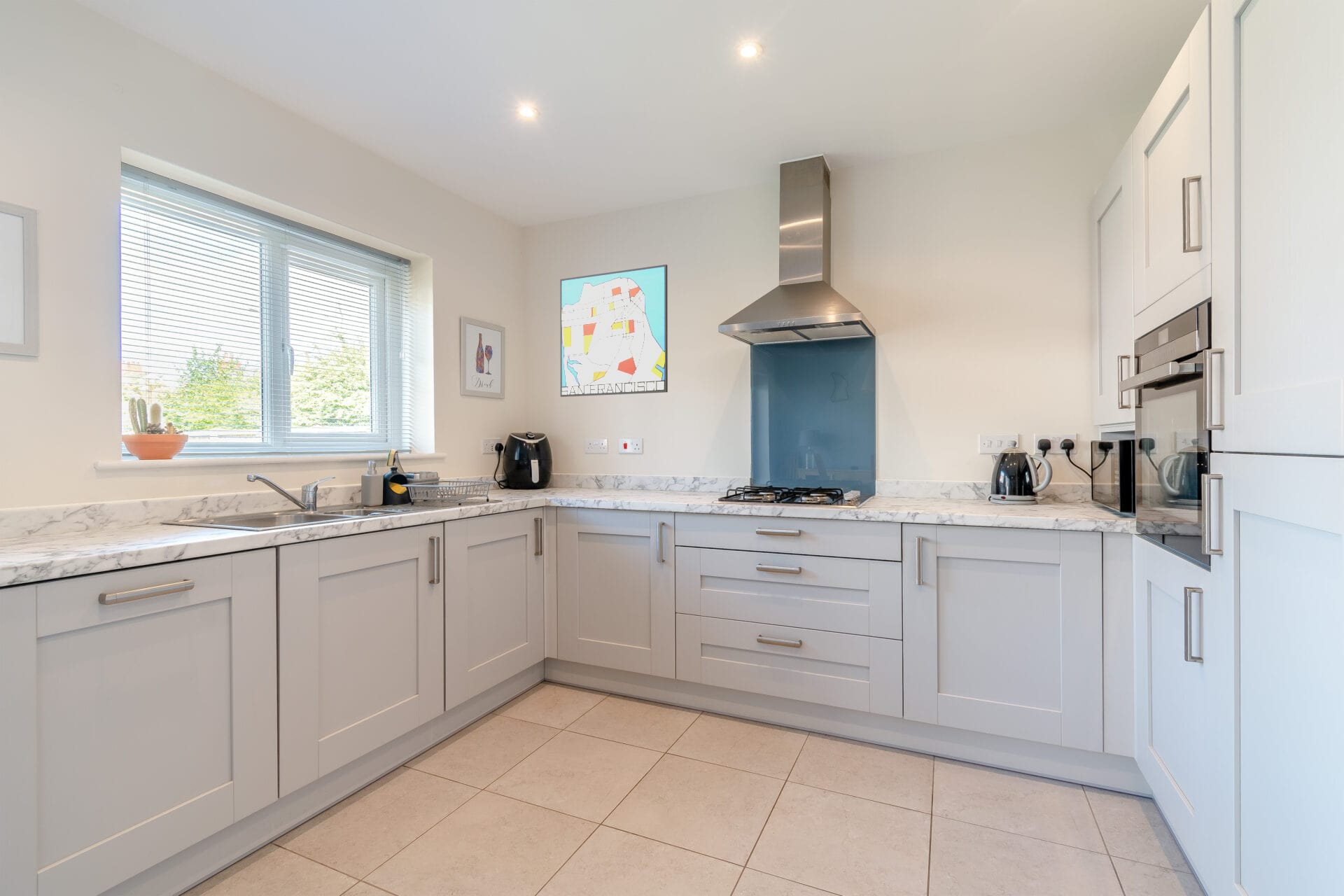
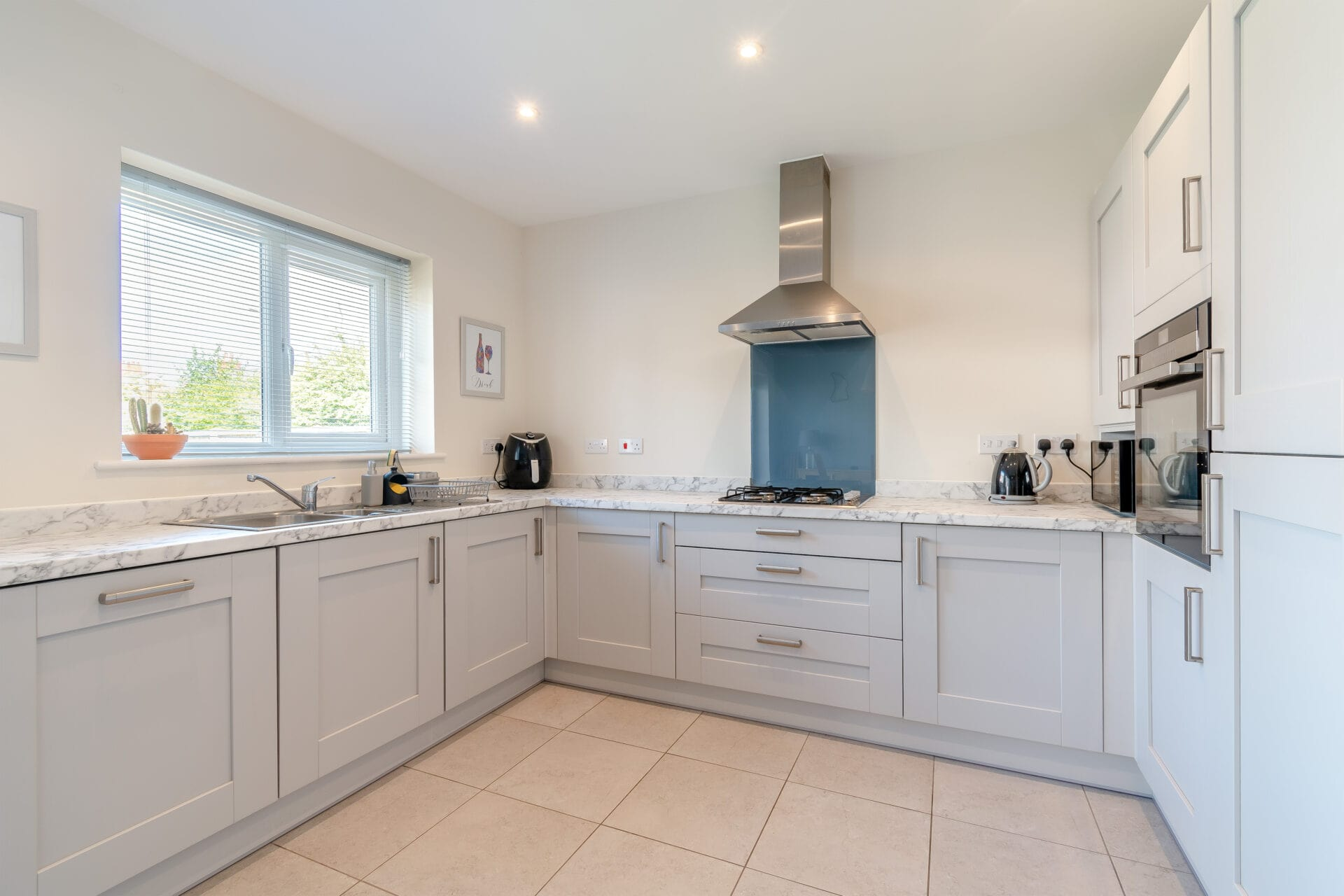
- wall art (611, 333)
